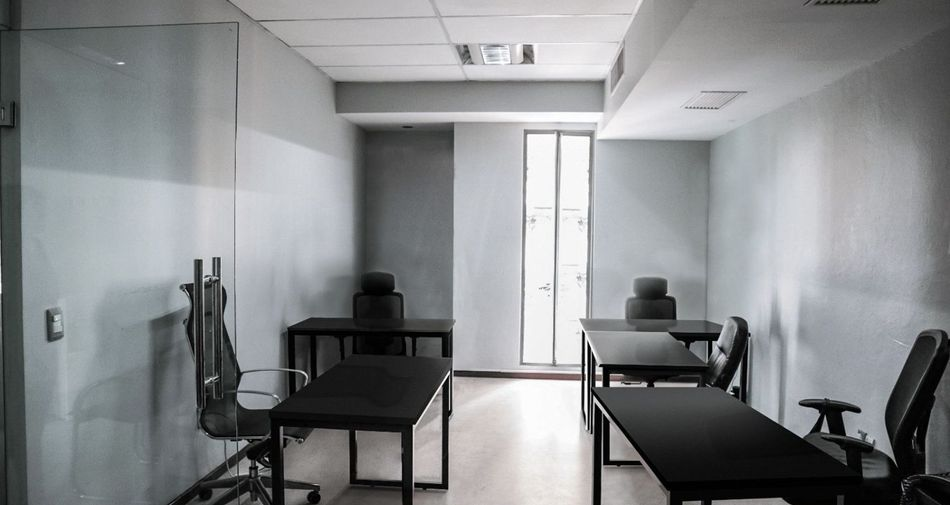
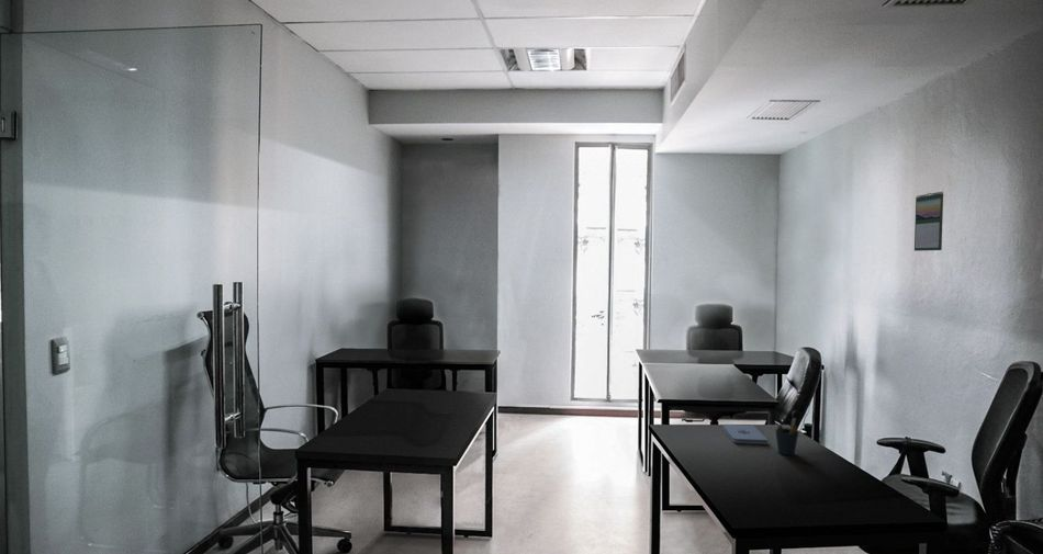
+ notepad (743, 433)
+ pen holder (786, 436)
+ calendar (928, 222)
